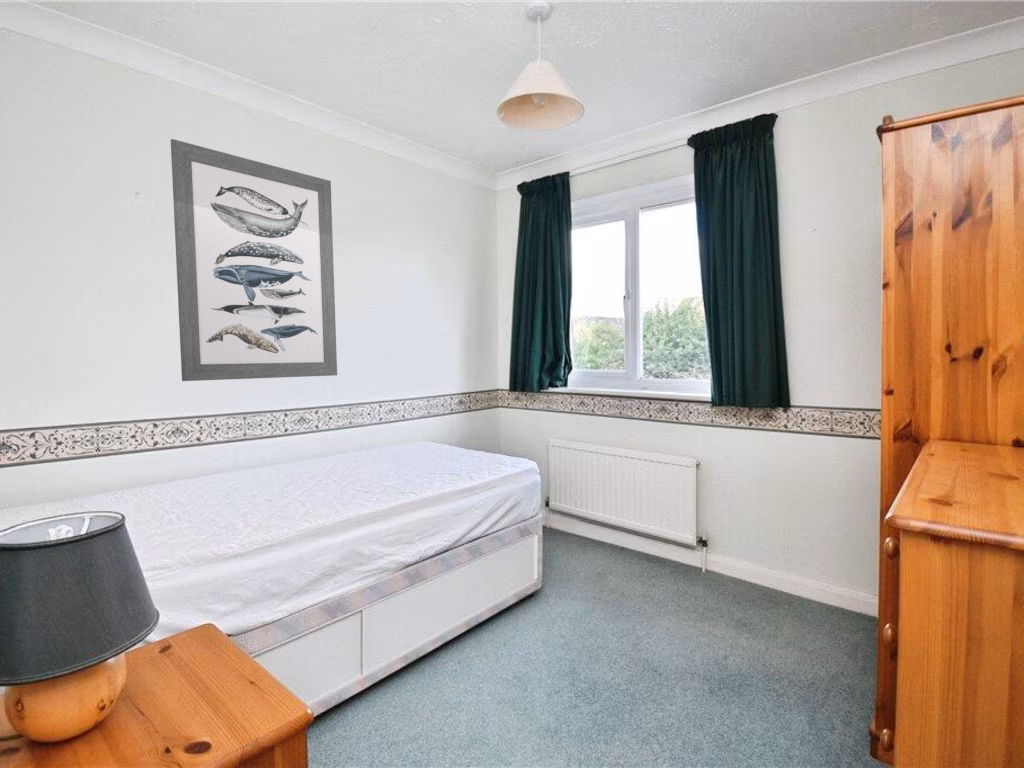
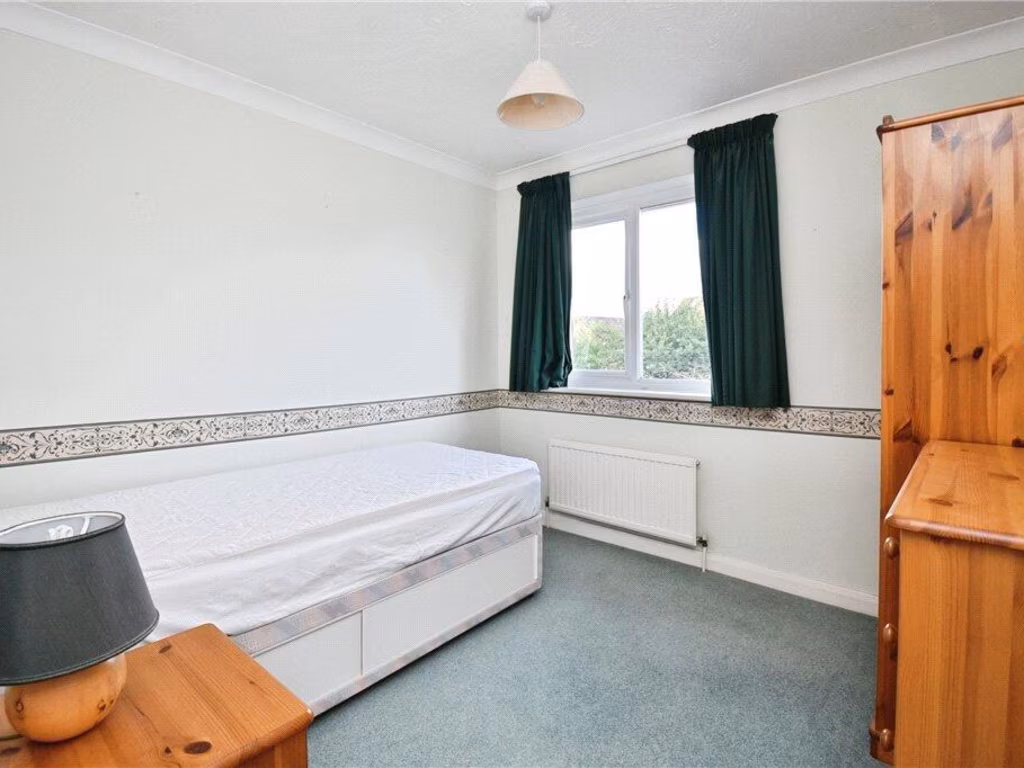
- wall art (263, 271)
